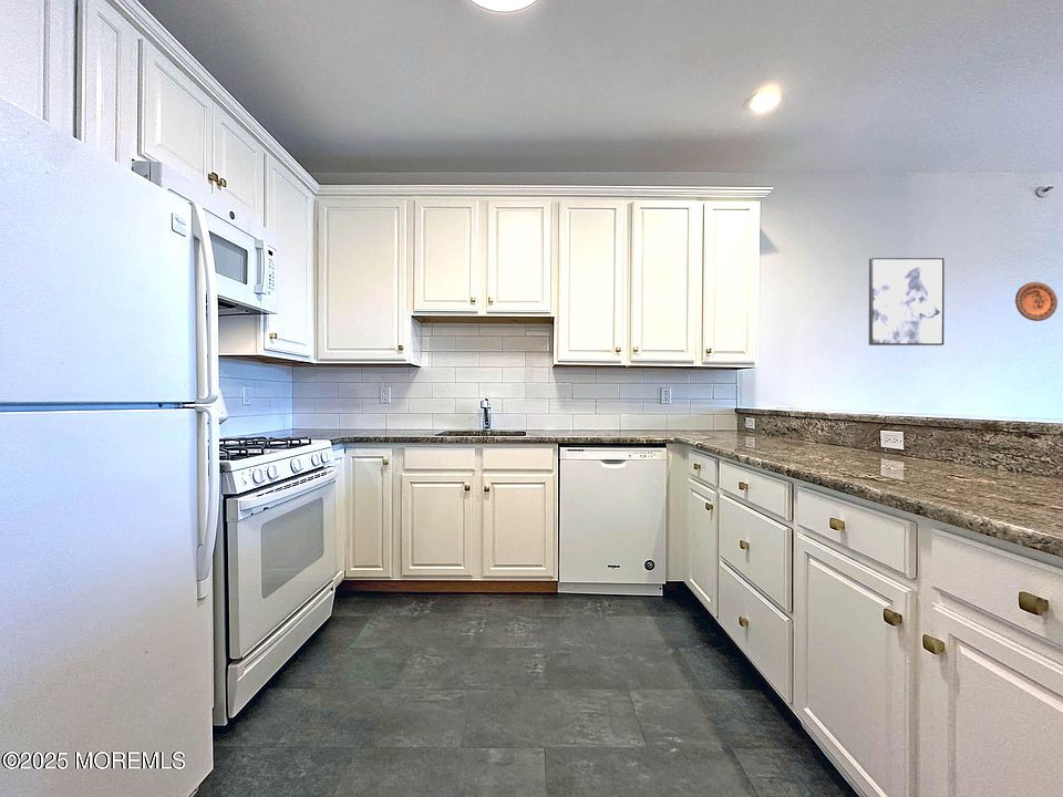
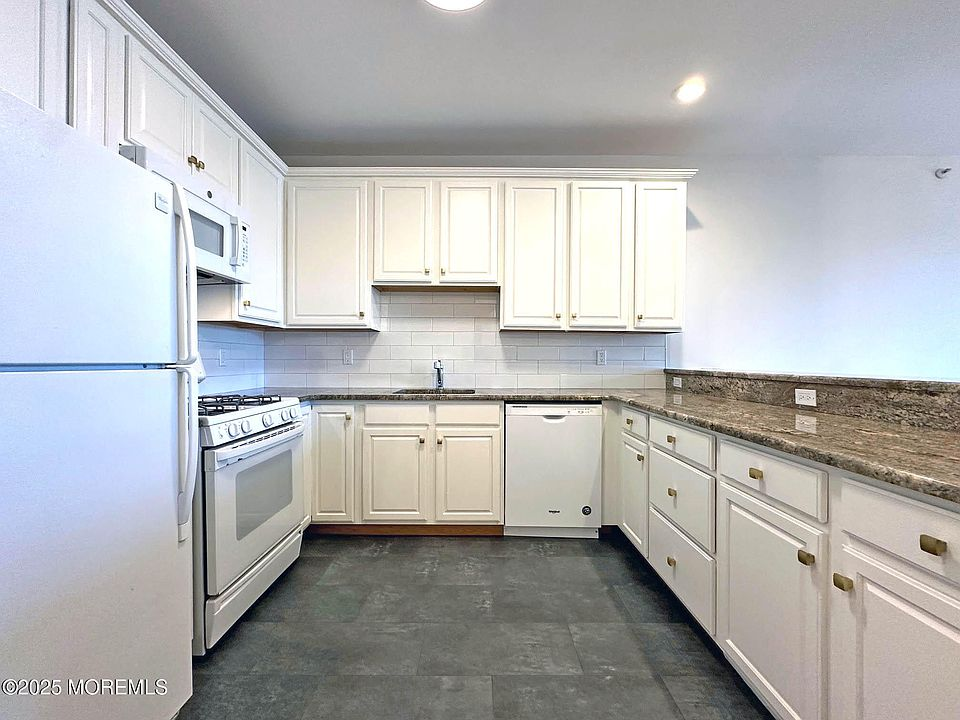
- wall art (906, 301)
- decorative plate (1035, 301)
